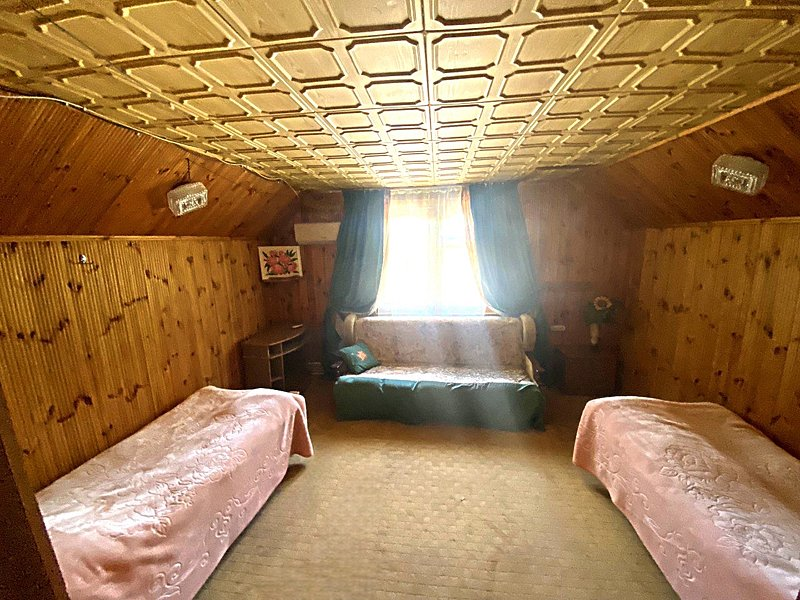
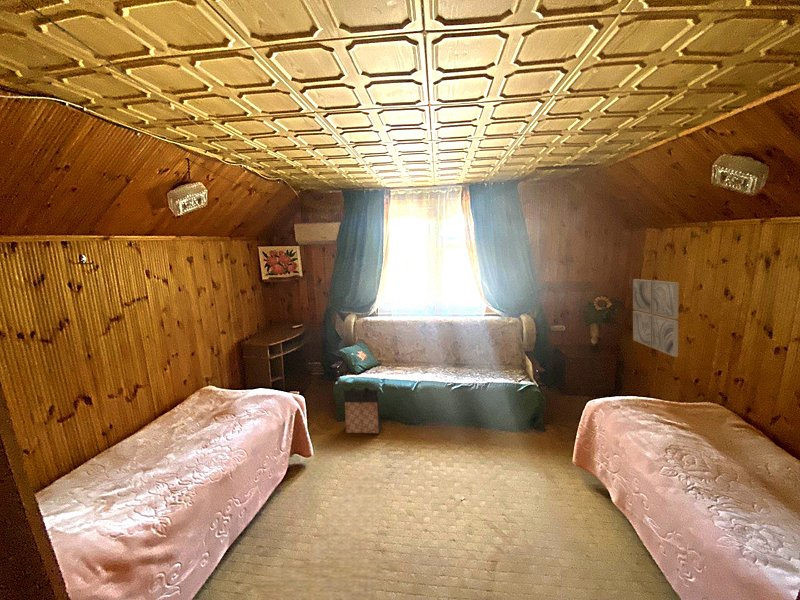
+ wall art (653, 315)
+ bag (361, 408)
